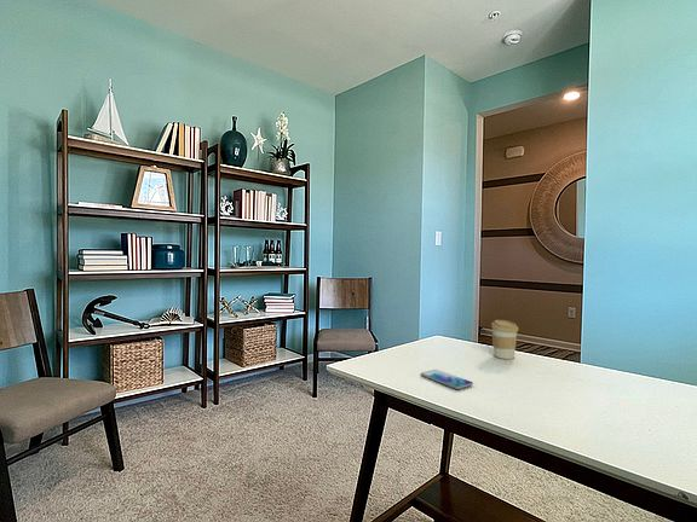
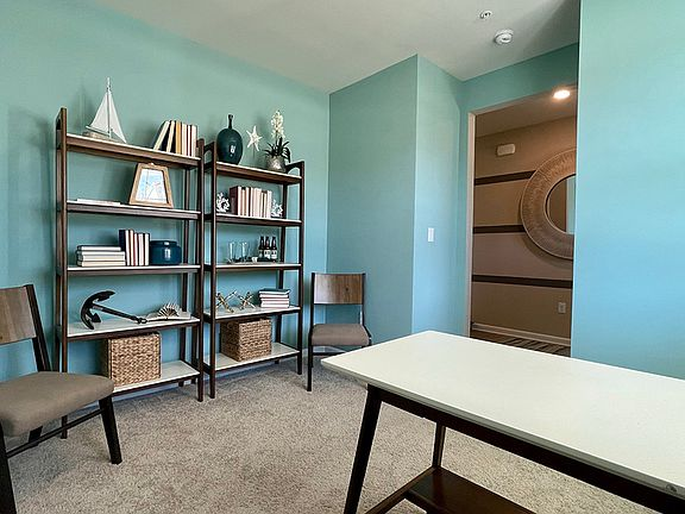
- smartphone (445, 378)
- coffee cup (503, 338)
